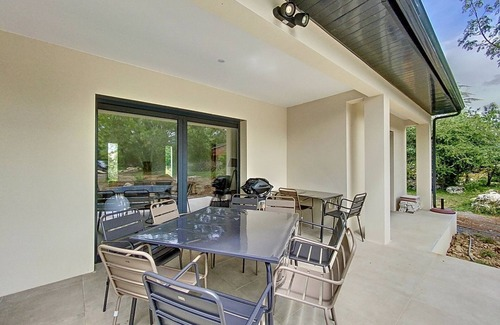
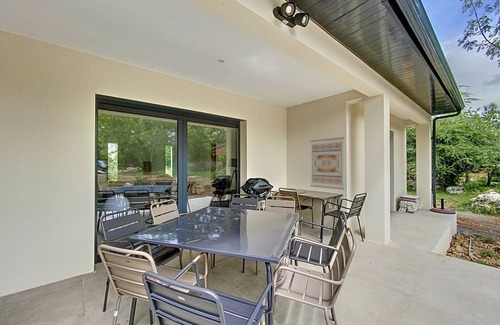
+ wall art (326, 163)
